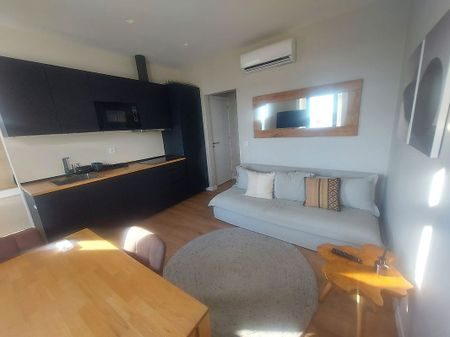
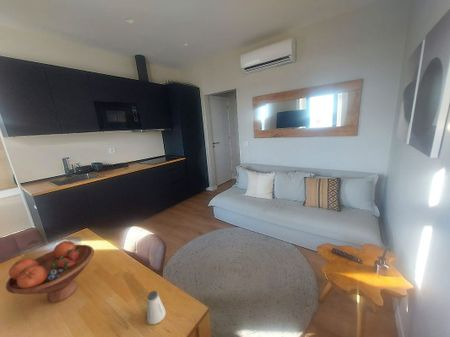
+ fruit bowl (57, 273)
+ saltshaker (154, 305)
